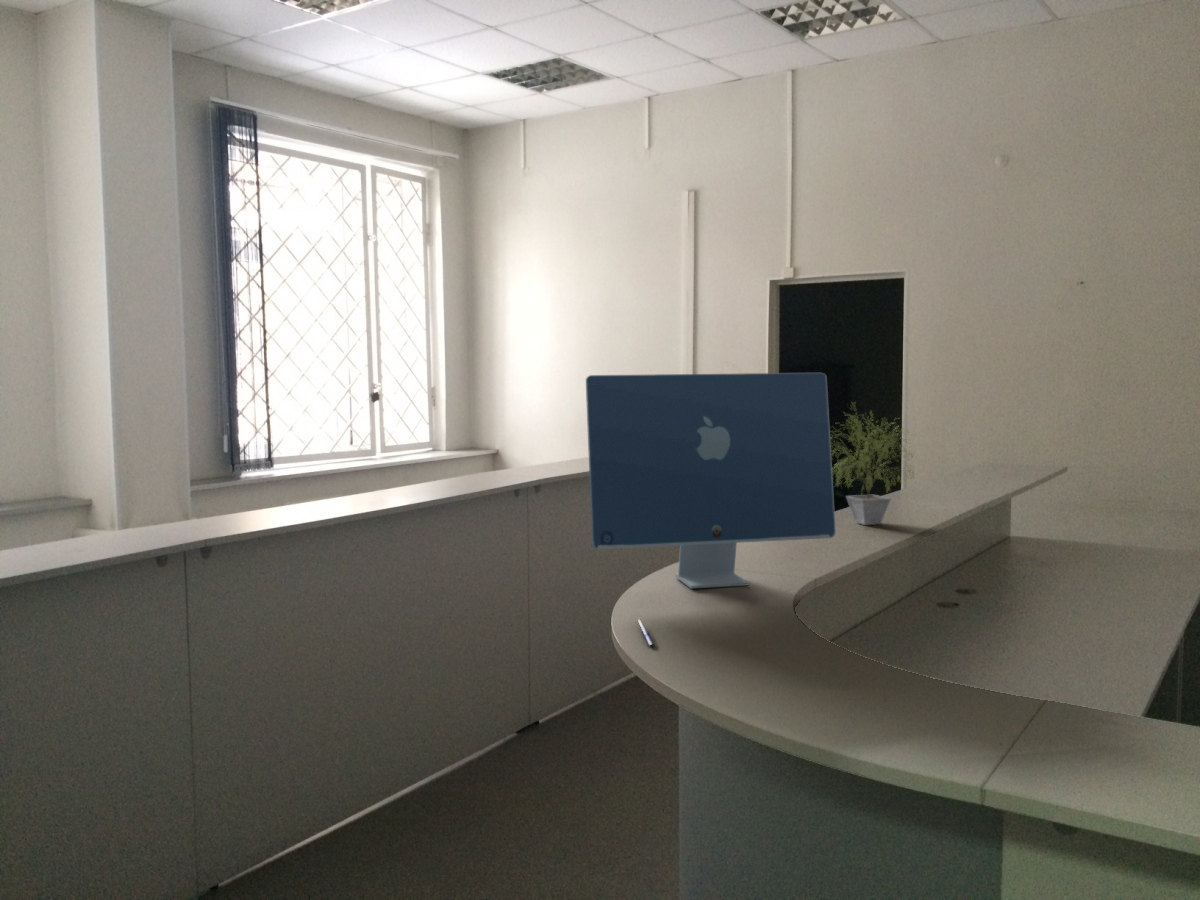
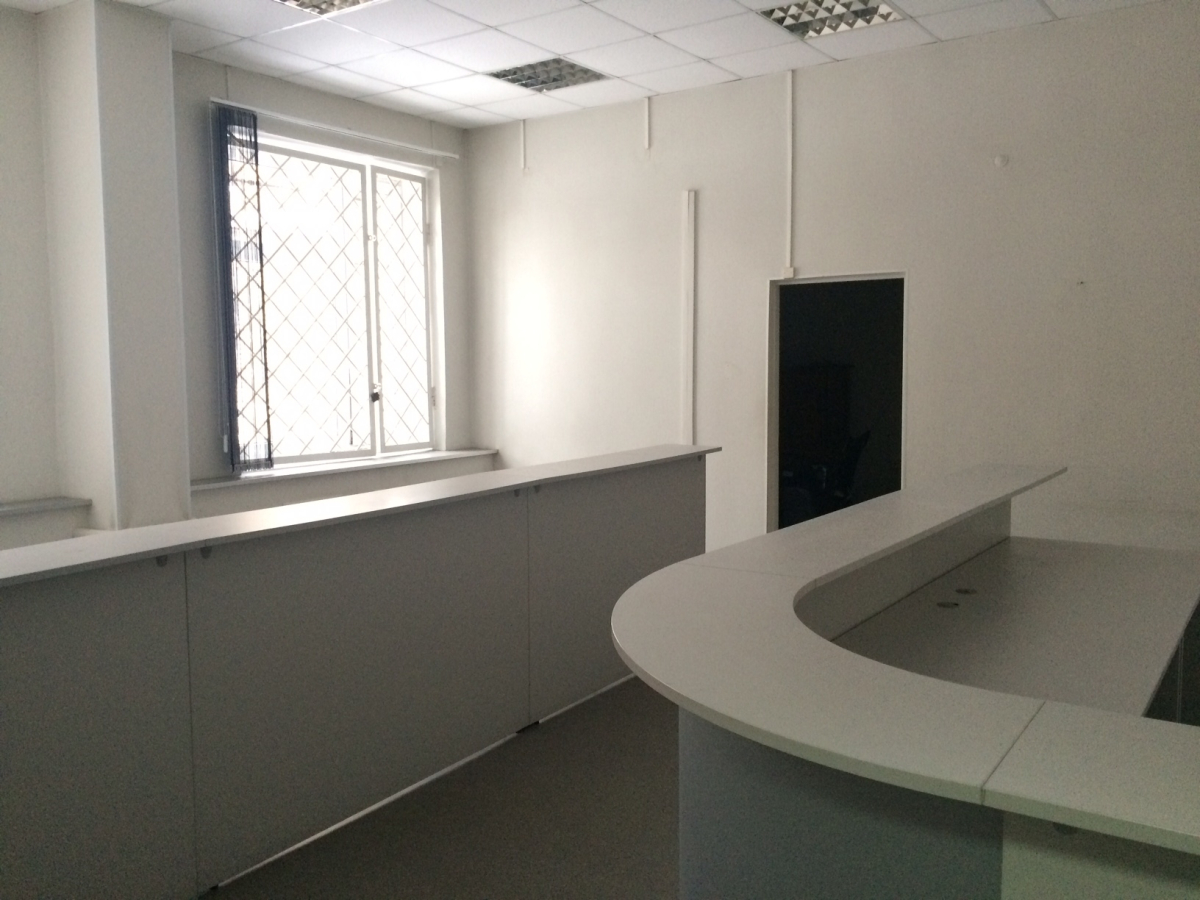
- pen (645, 632)
- potted plant (866, 463)
- computer monitor (711, 478)
